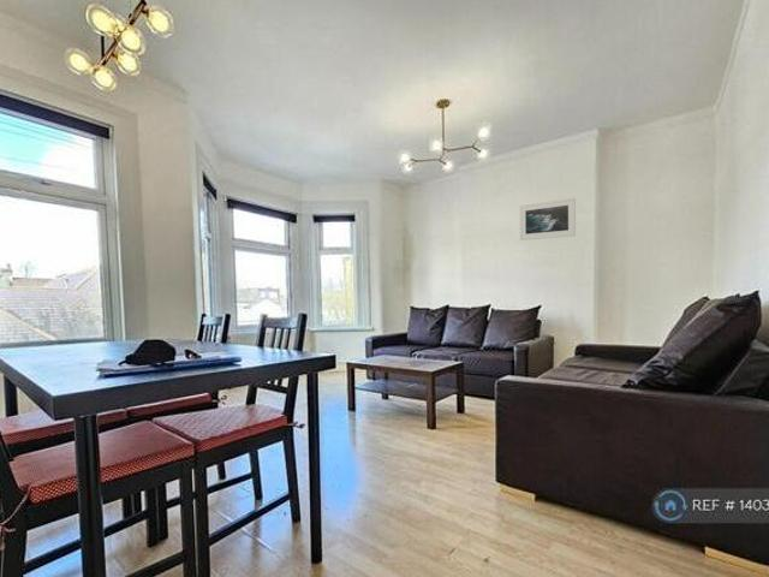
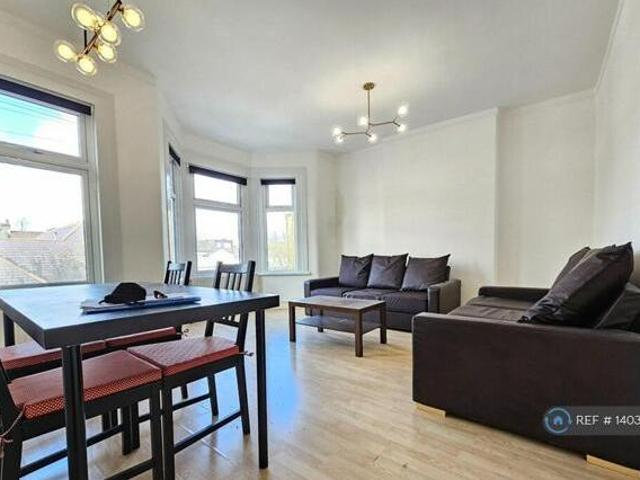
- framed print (546, 220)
